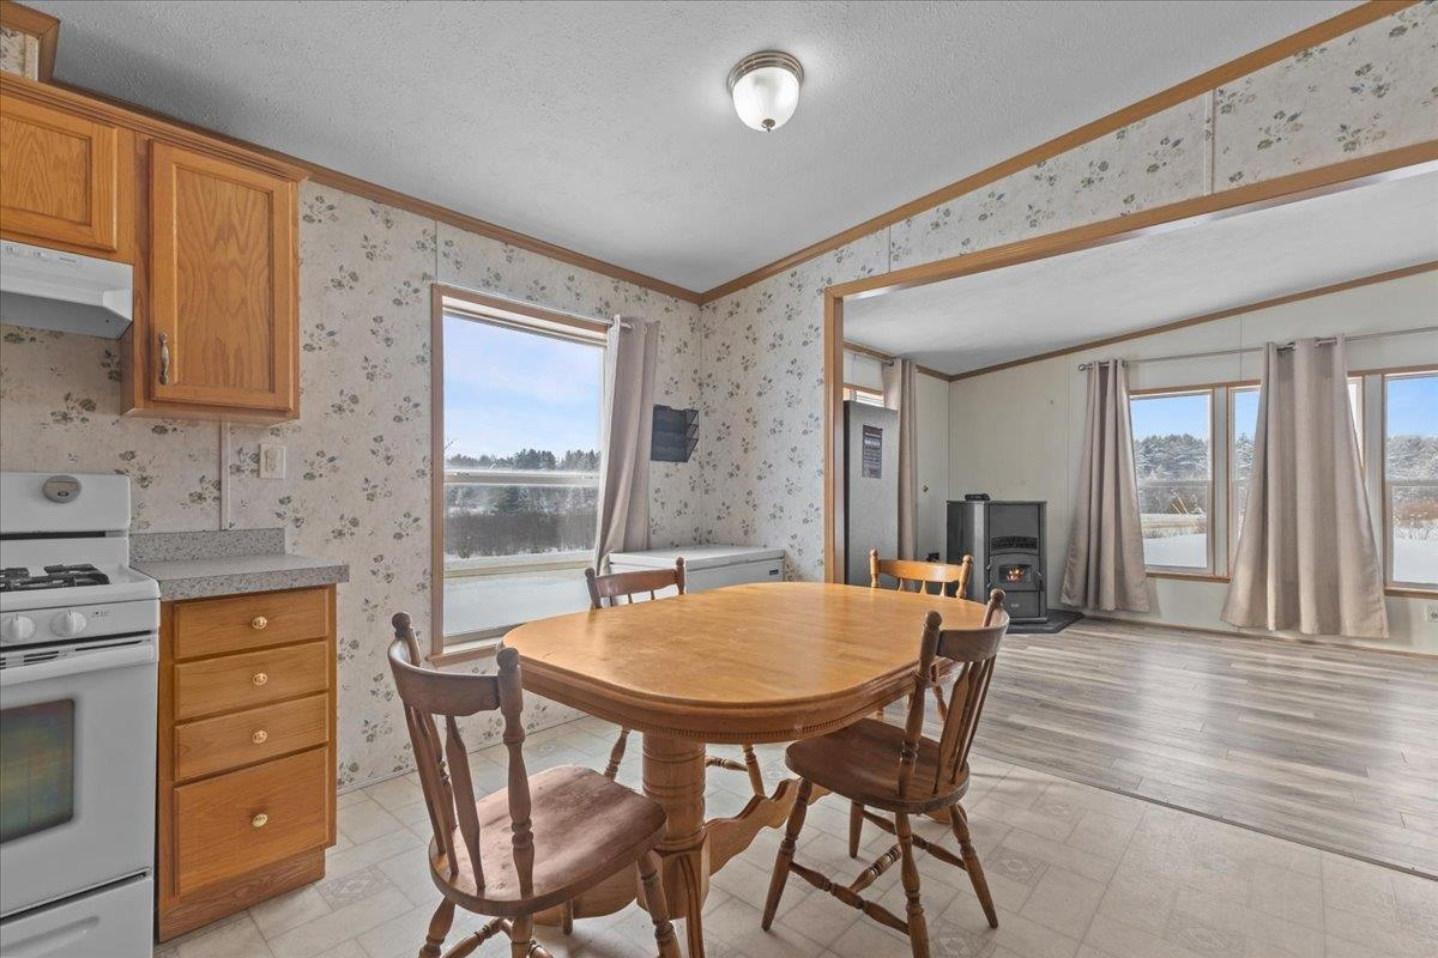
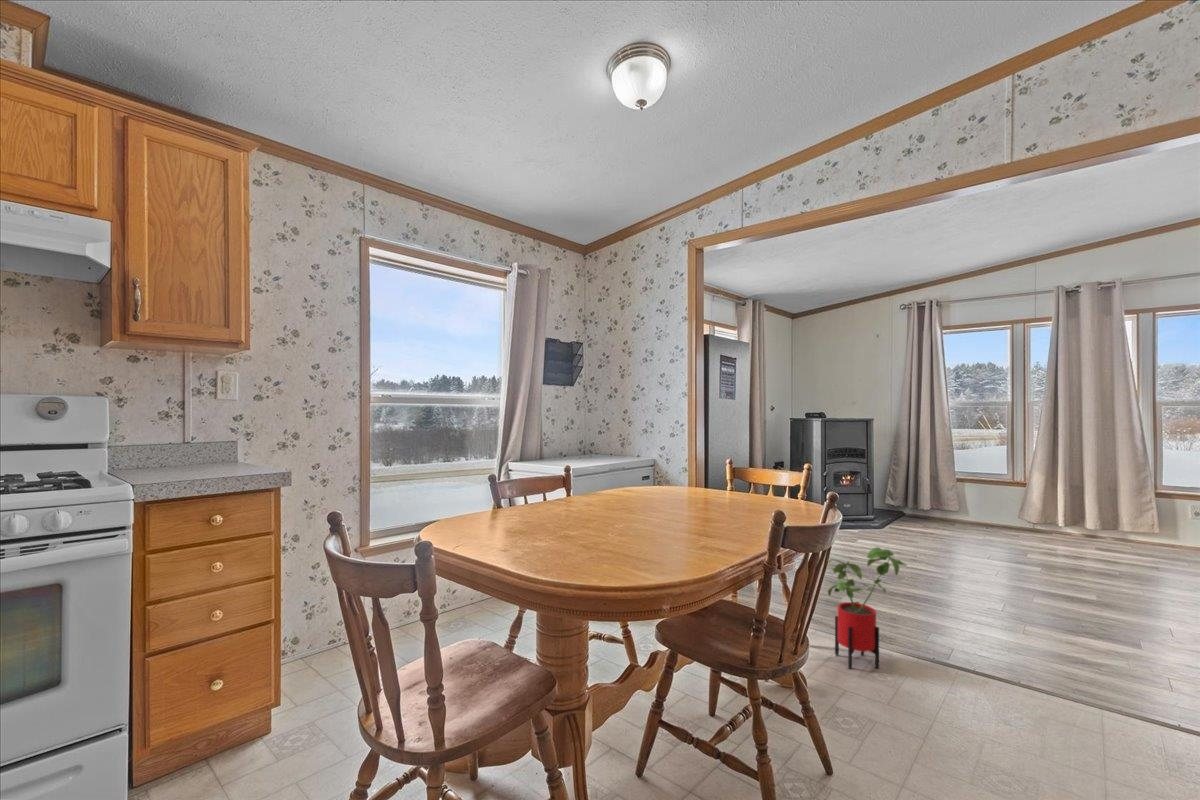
+ house plant (860, 604)
